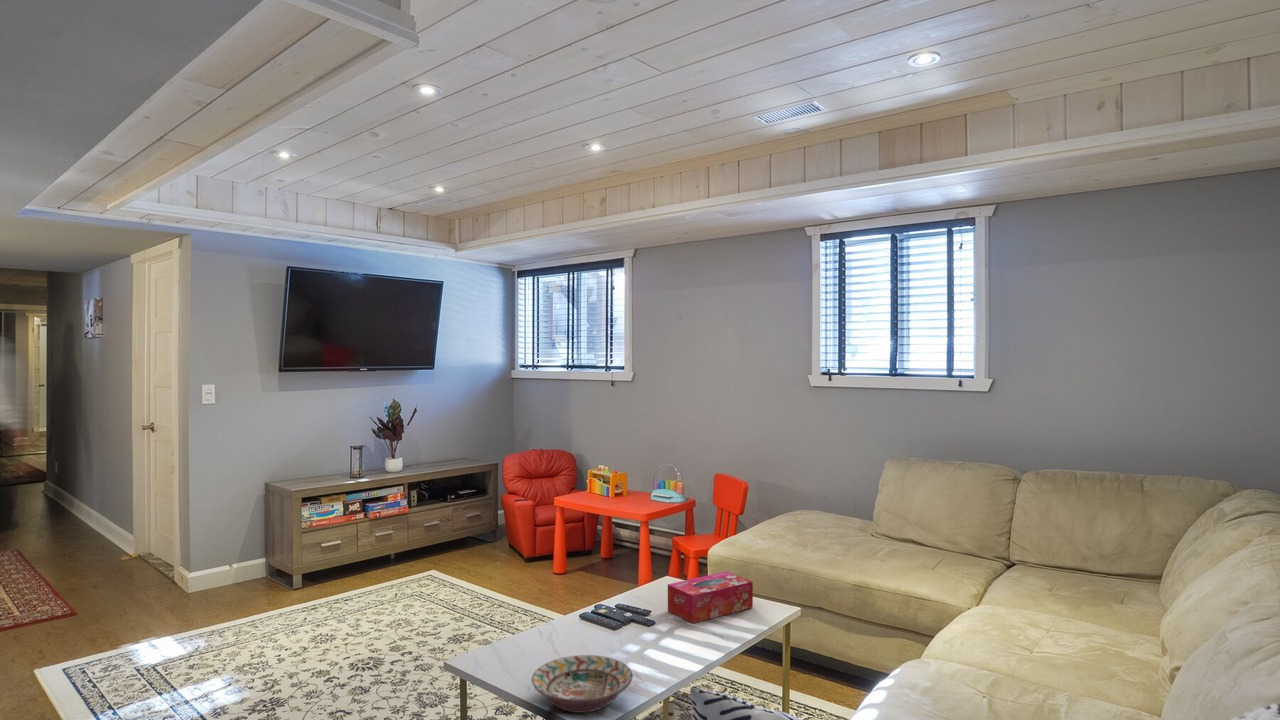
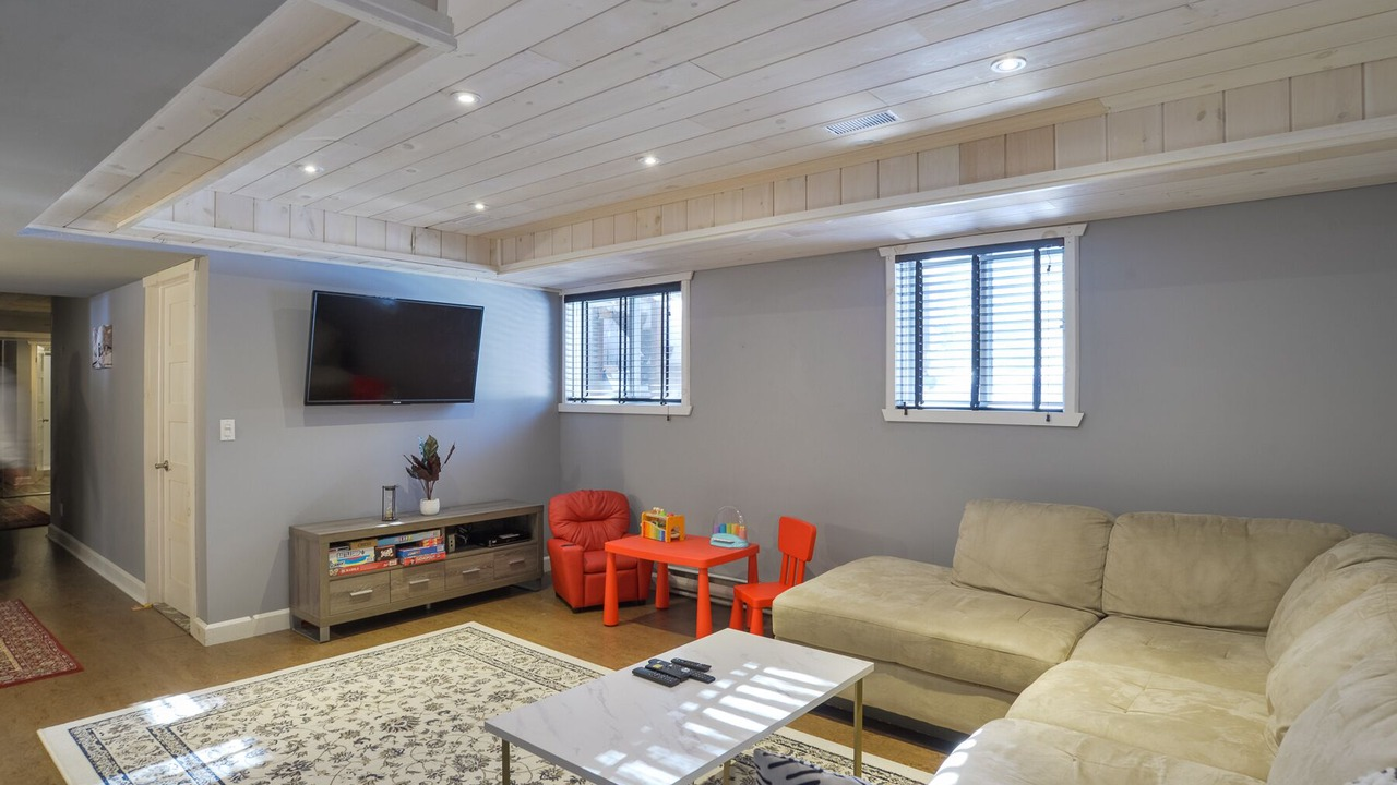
- tissue box (710, 595)
- decorative bowl (582, 688)
